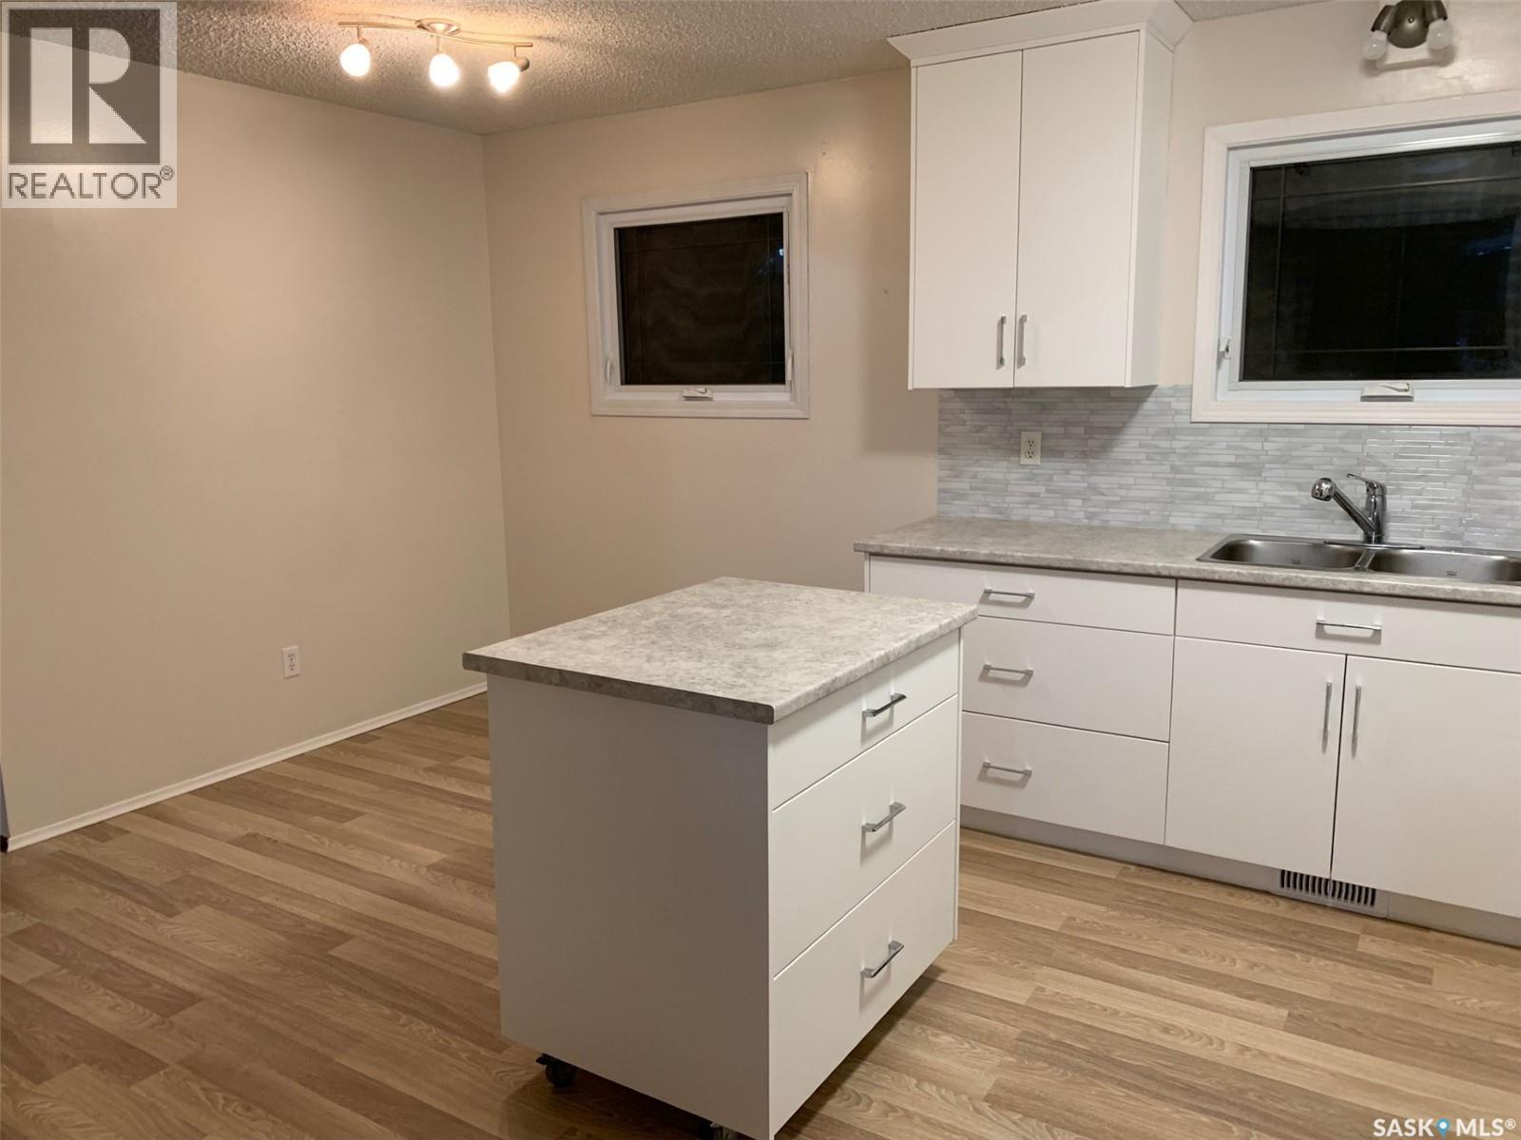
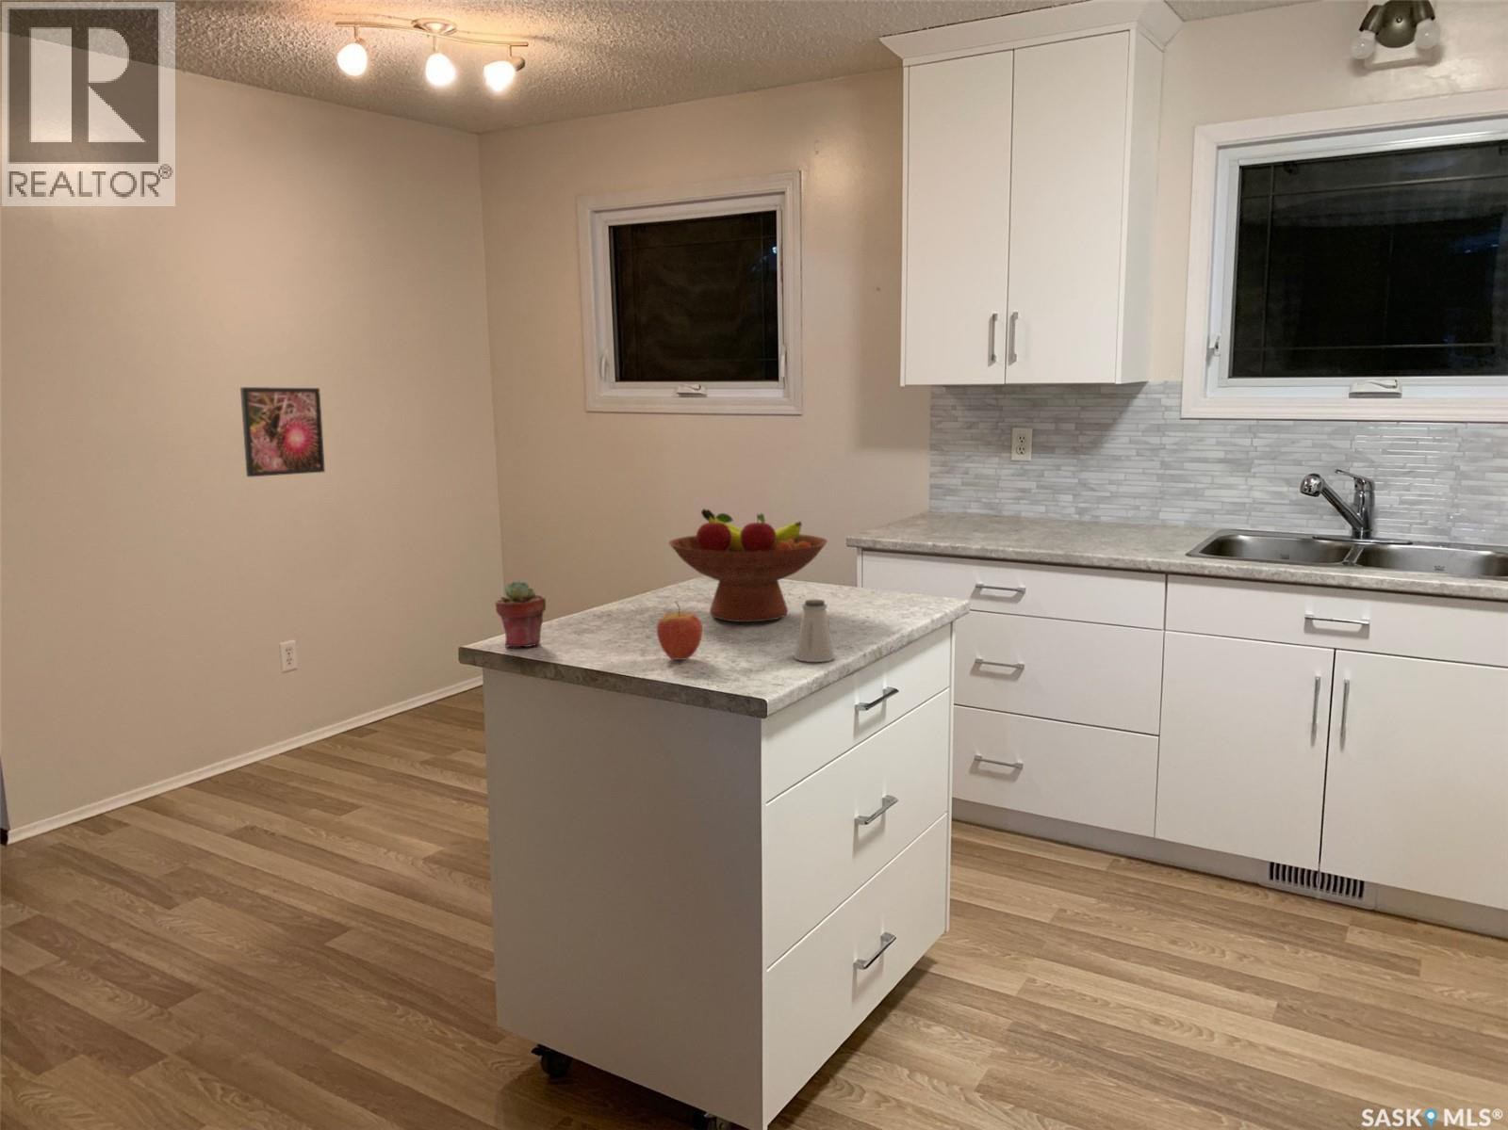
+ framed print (284, 431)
+ fruit bowl (747, 564)
+ potted succulent (521, 612)
+ saltshaker (815, 629)
+ fruit (679, 630)
